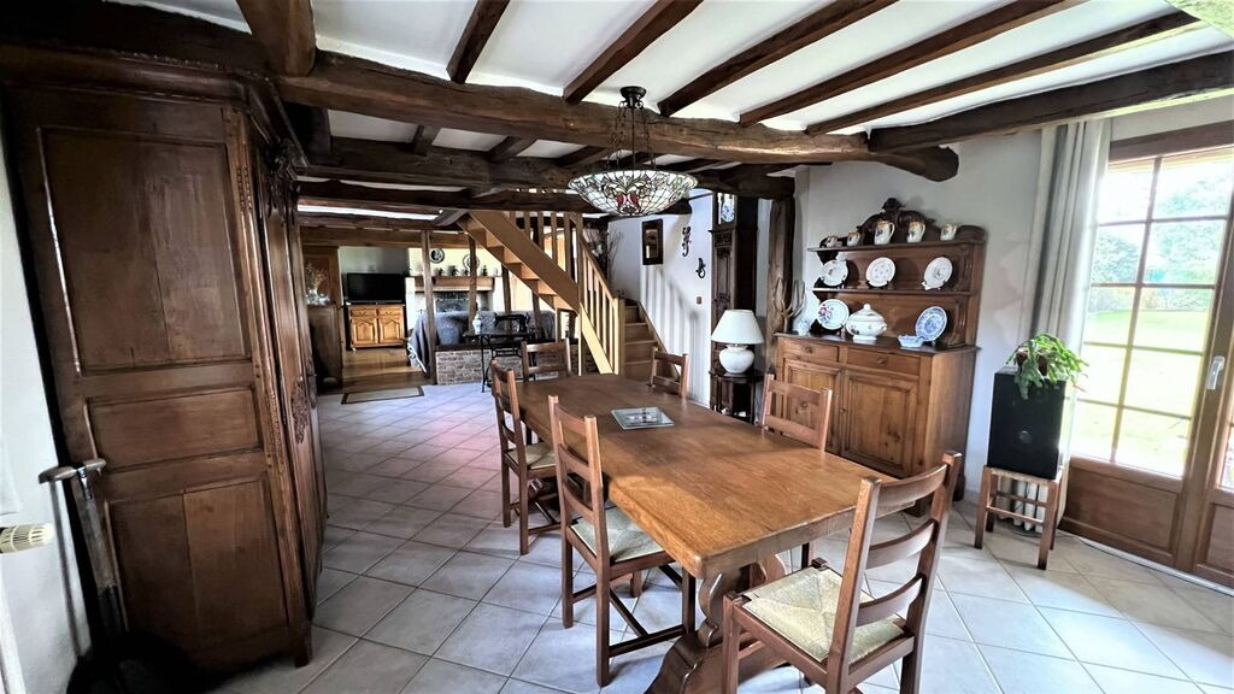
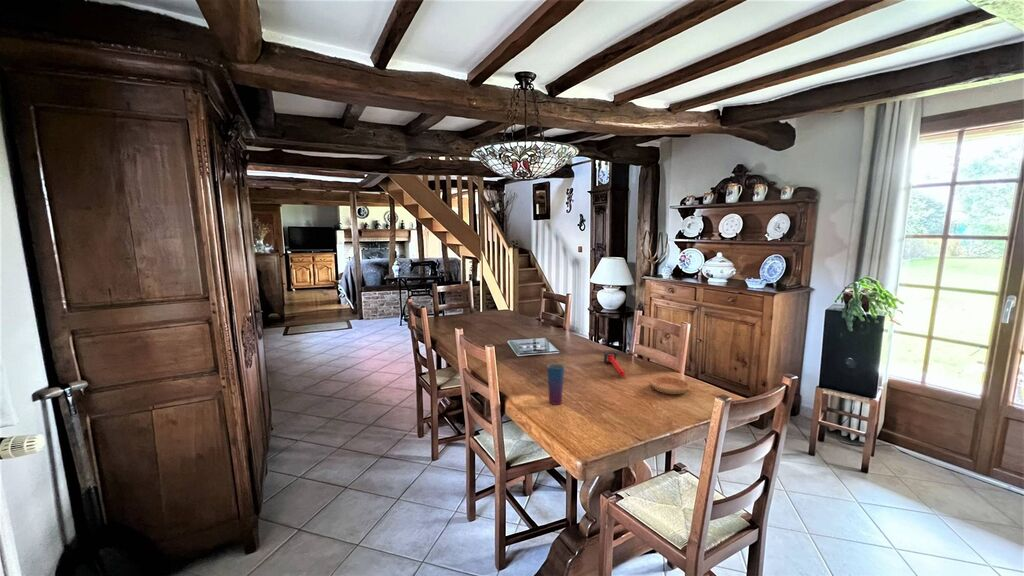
+ cup (555, 384)
+ candle (615, 362)
+ saucer (669, 386)
